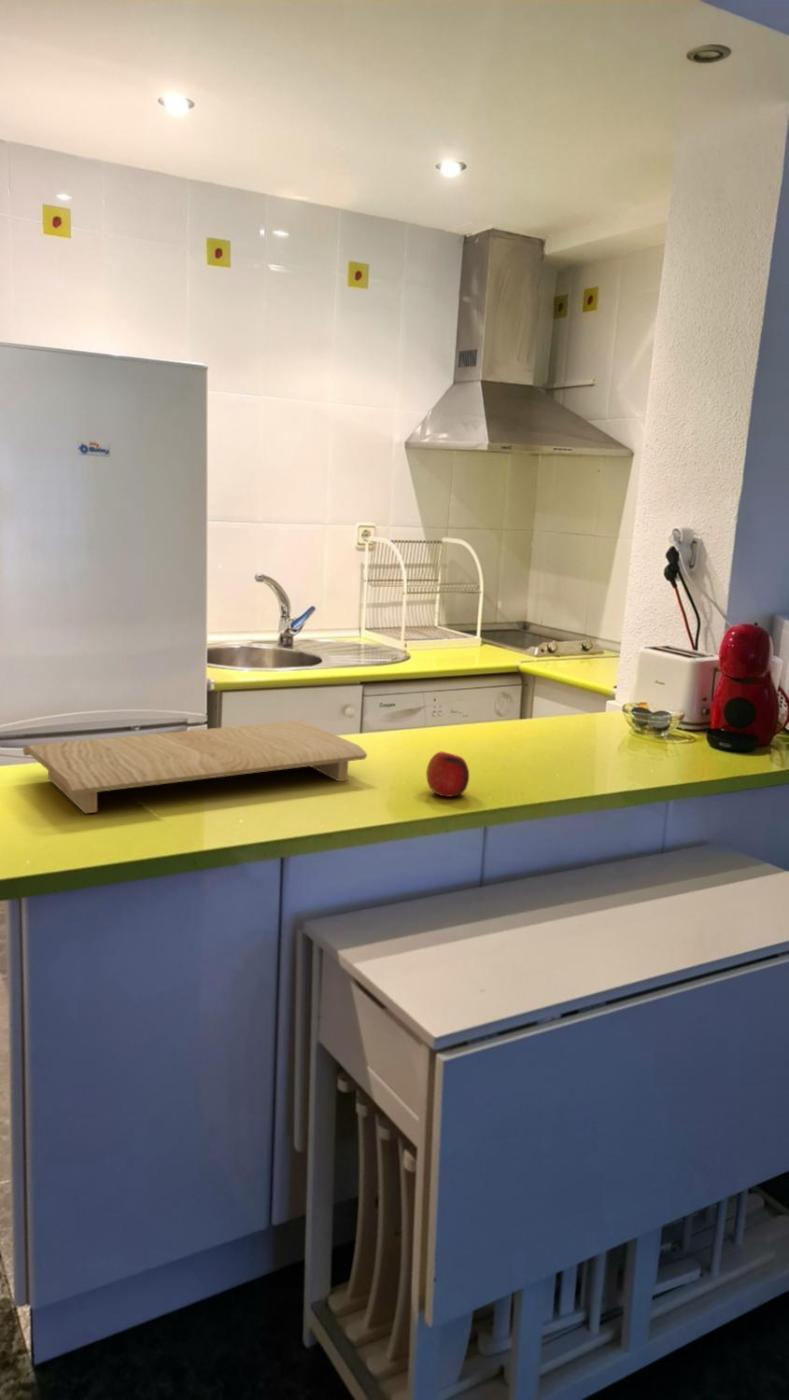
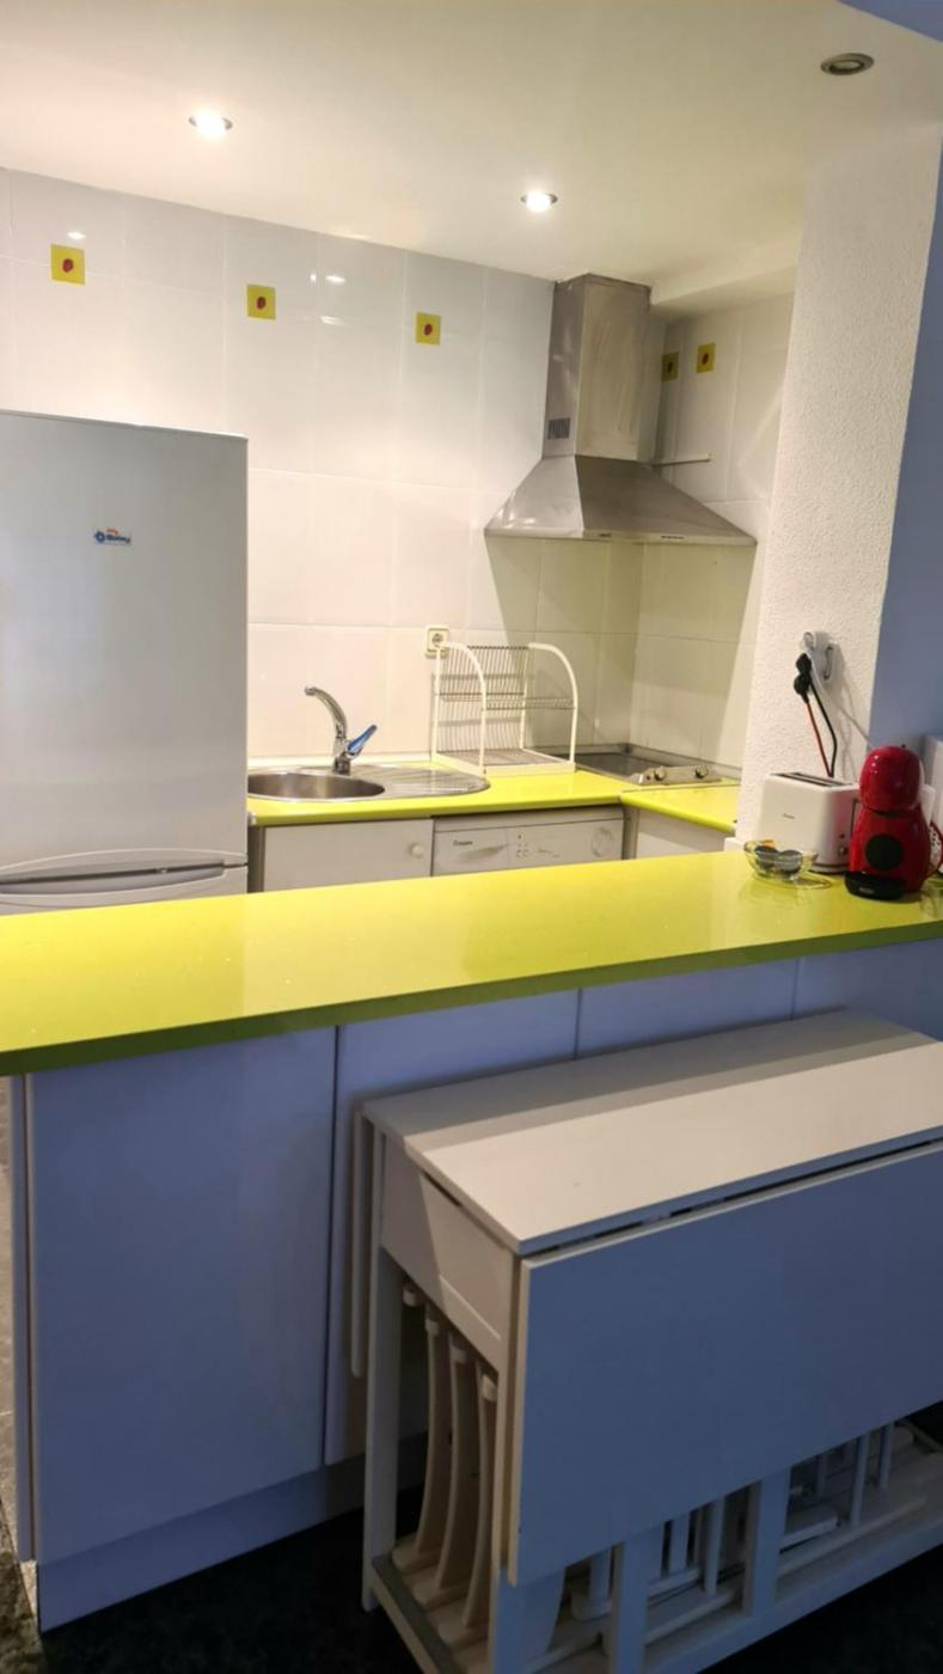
- cutting board (198, 762)
- fruit (447, 773)
